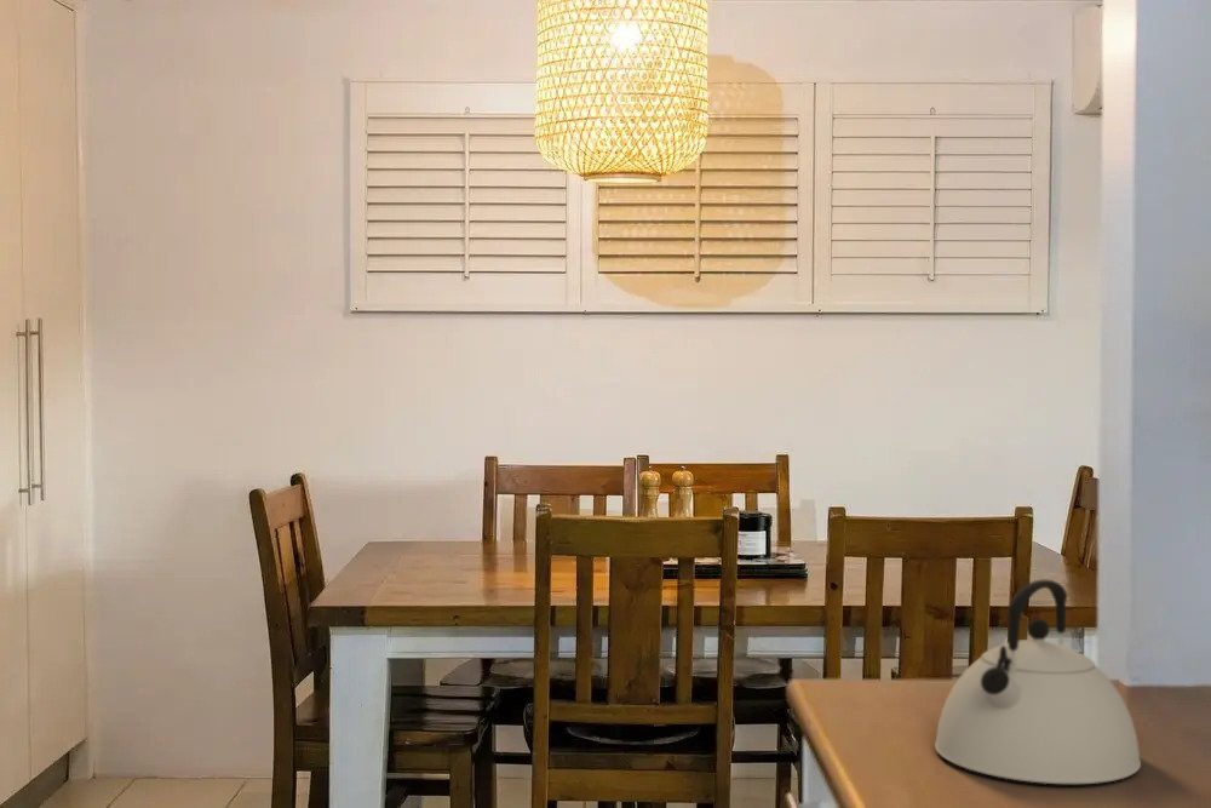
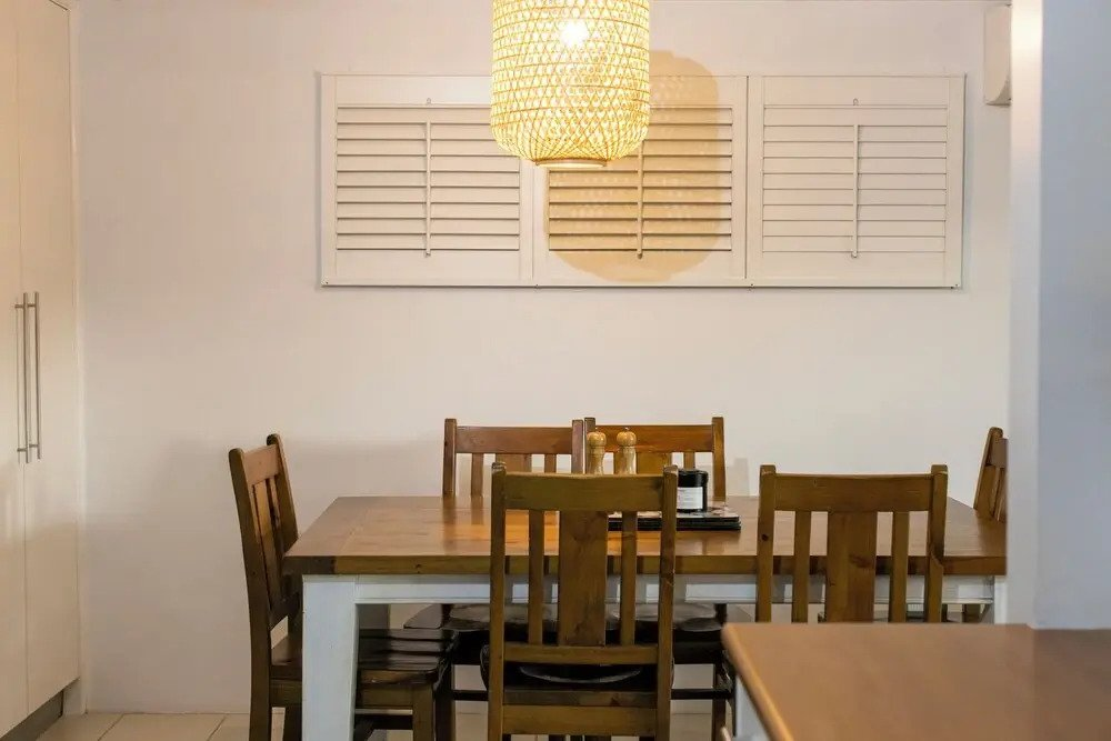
- kettle (1035, 669)
